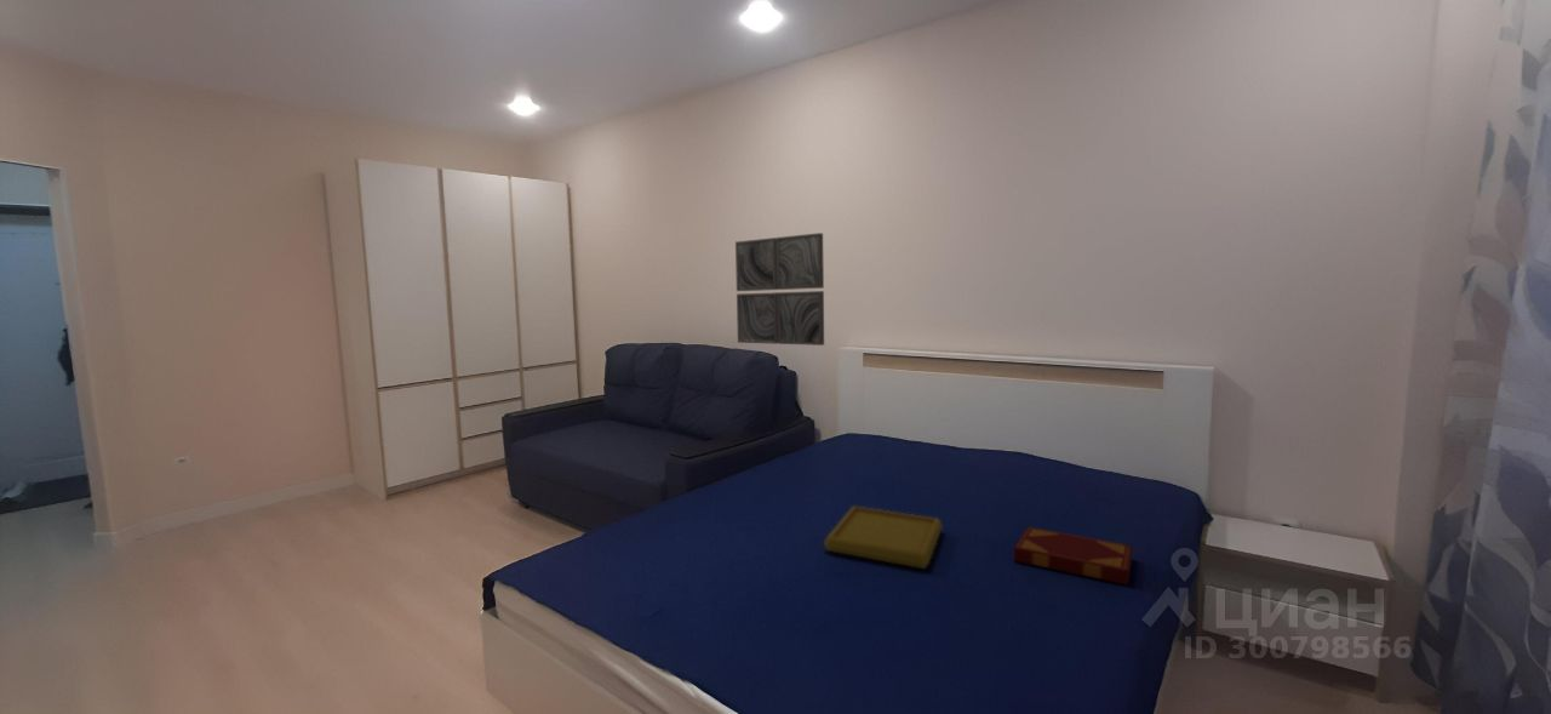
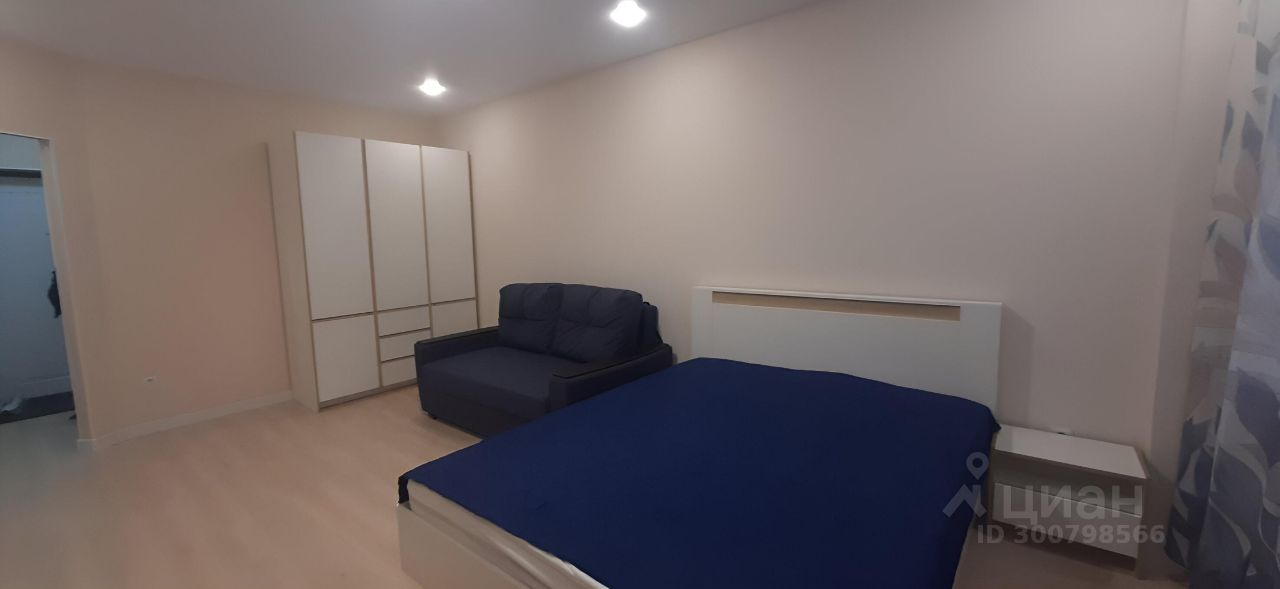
- wall art (777, 292)
- hardback book (1072, 553)
- serving tray (885, 533)
